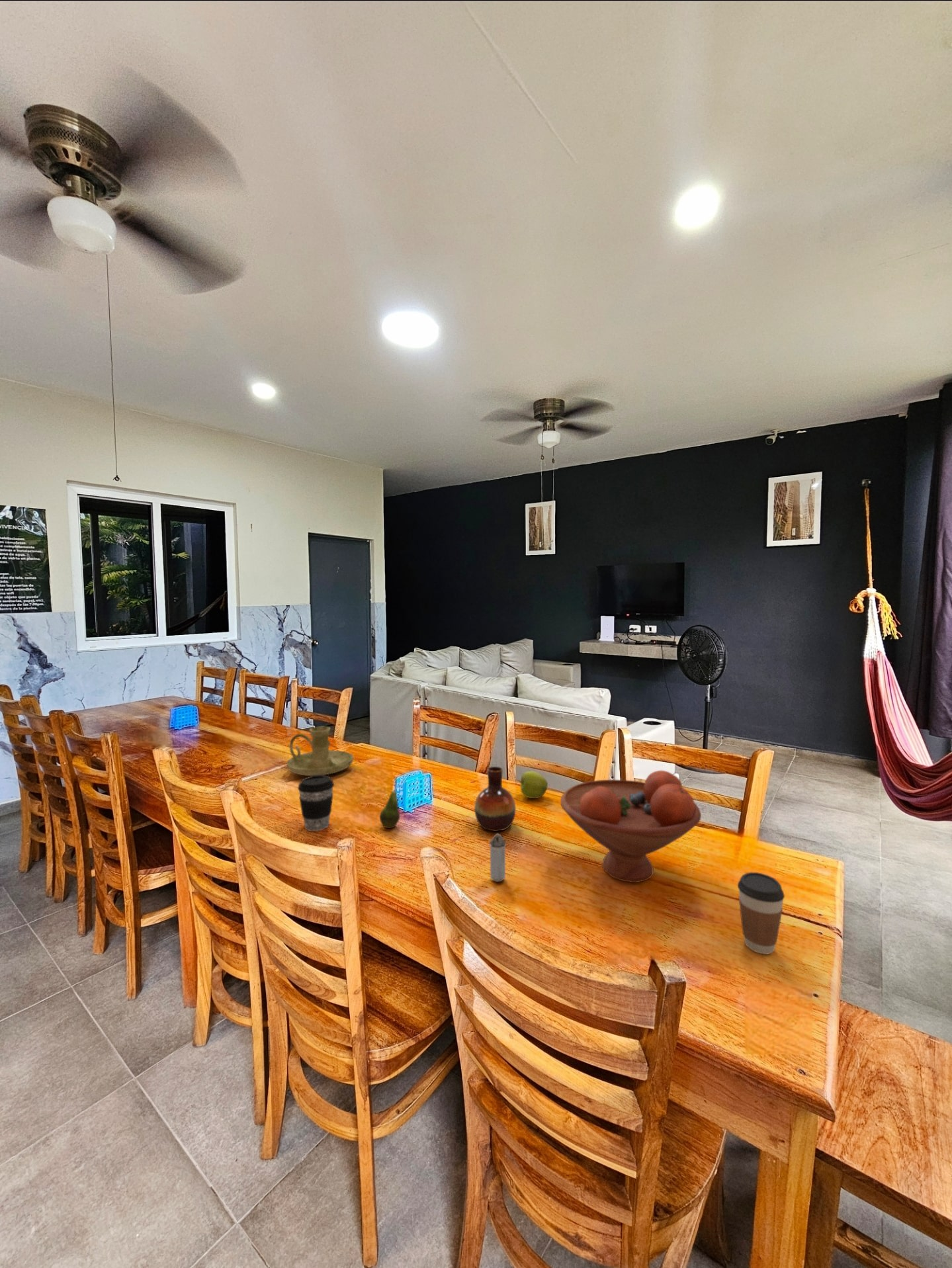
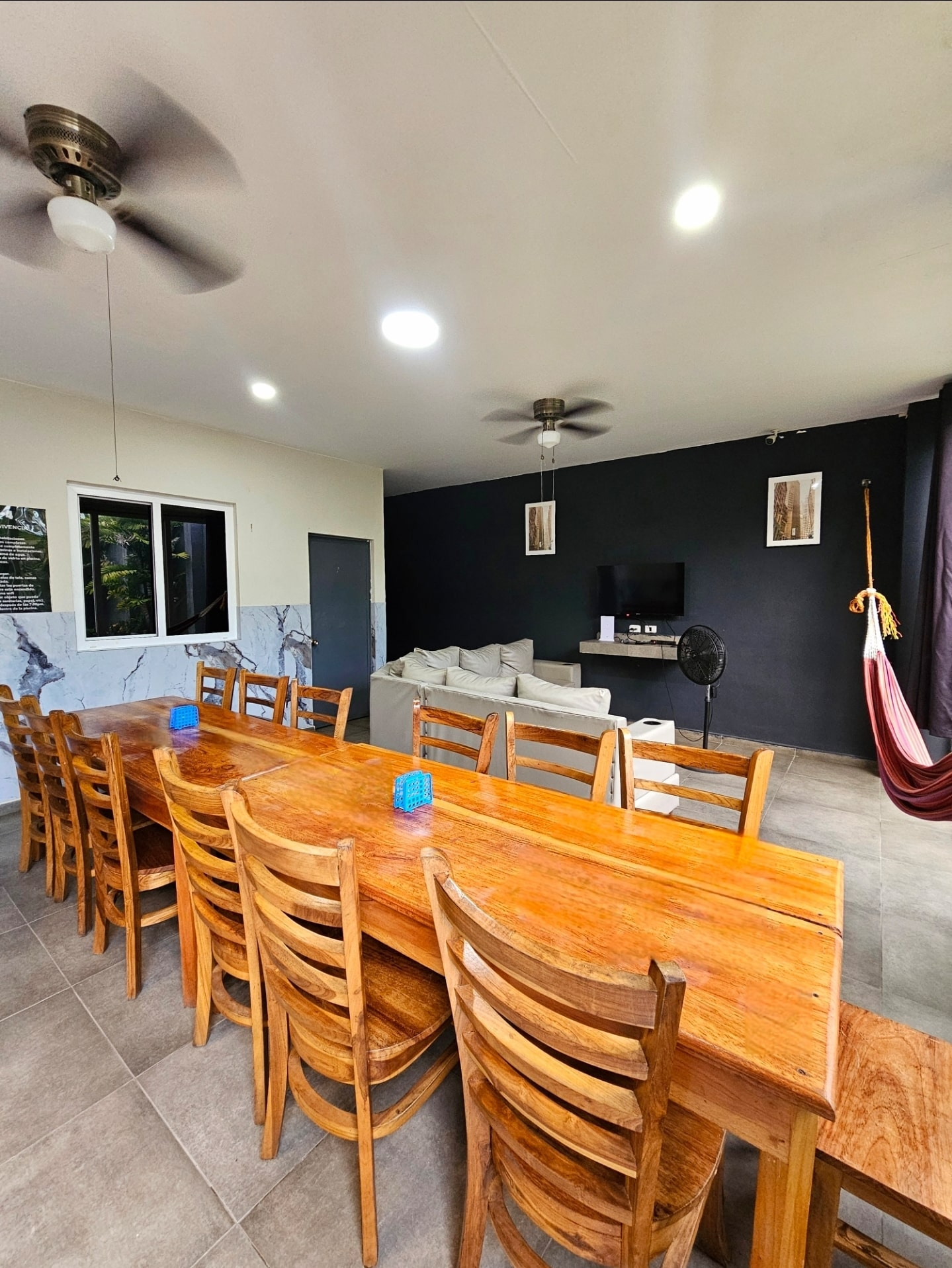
- coffee cup (759, 913)
- shaker (498, 857)
- fruit bowl (628, 823)
- vase (495, 797)
- apple (533, 784)
- candle holder (315, 748)
- fruit (389, 804)
- coffee cup (316, 804)
